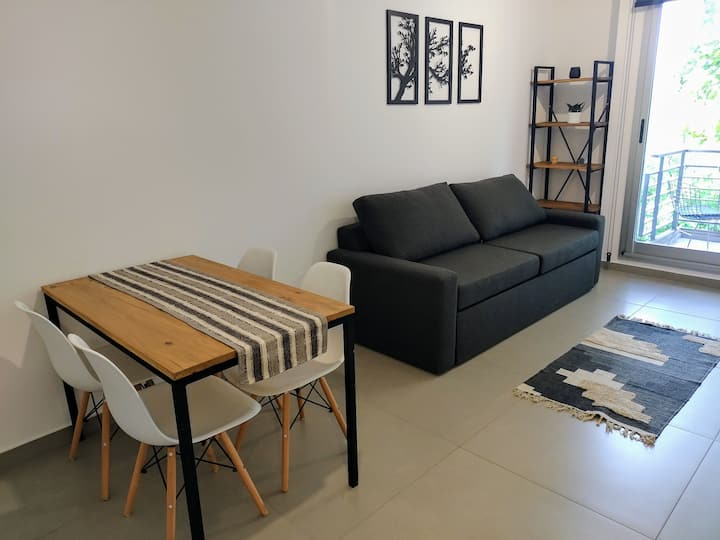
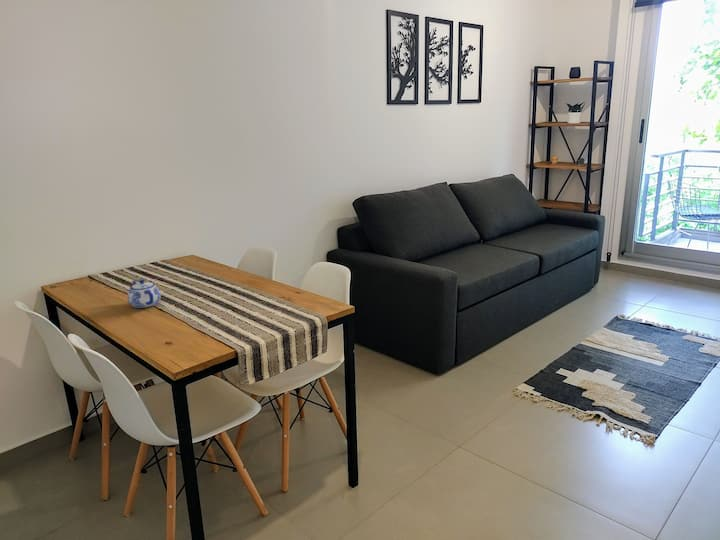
+ teapot (142, 291)
